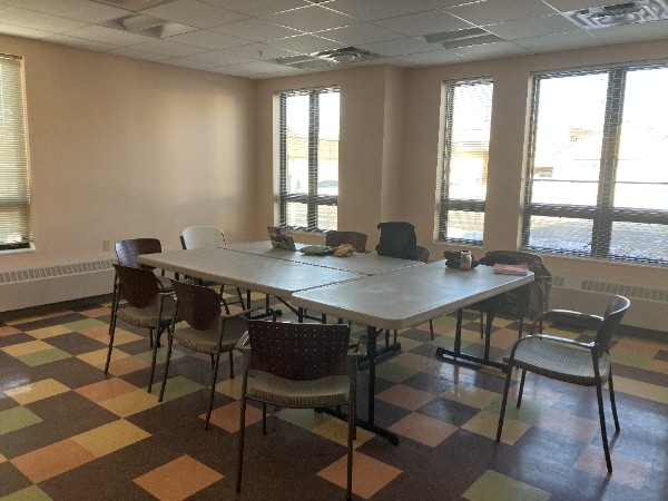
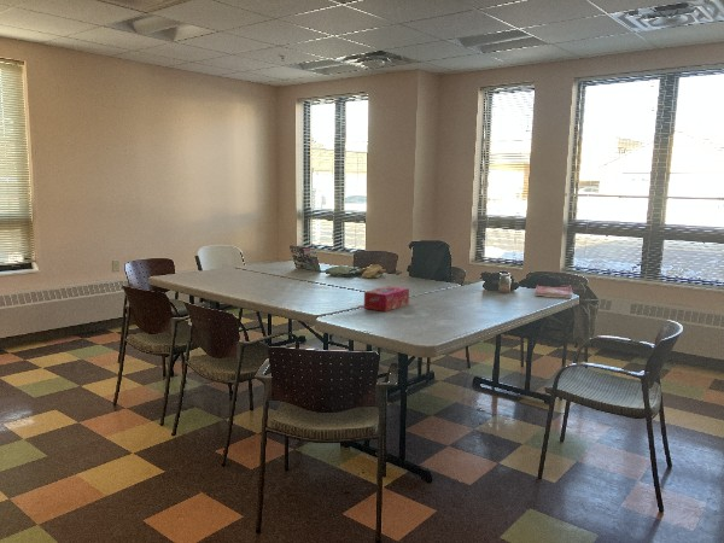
+ tissue box (386, 298)
